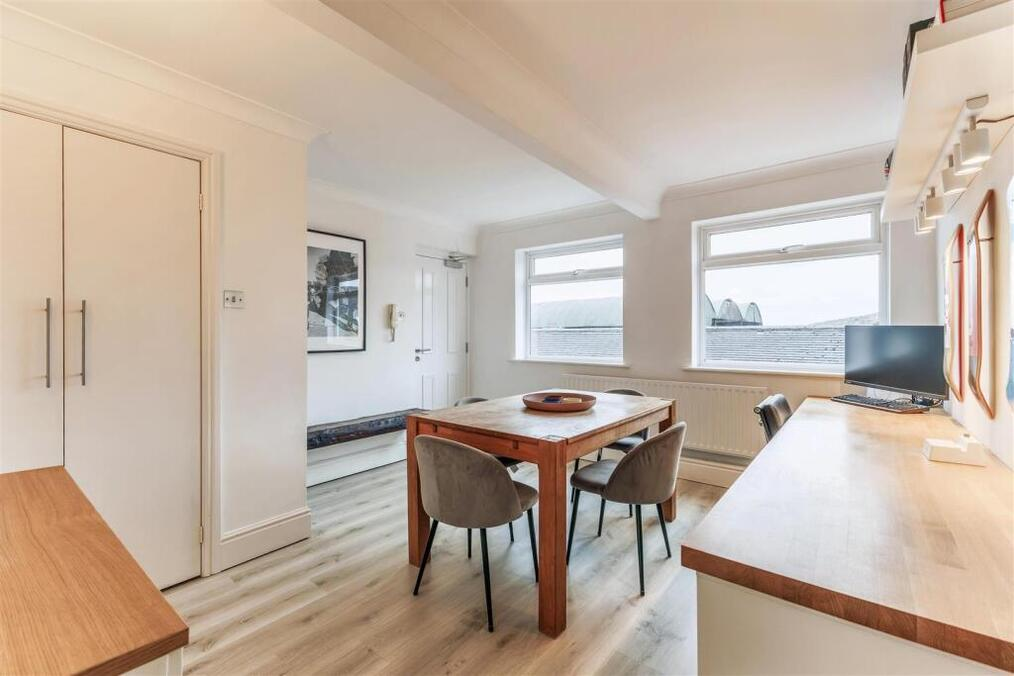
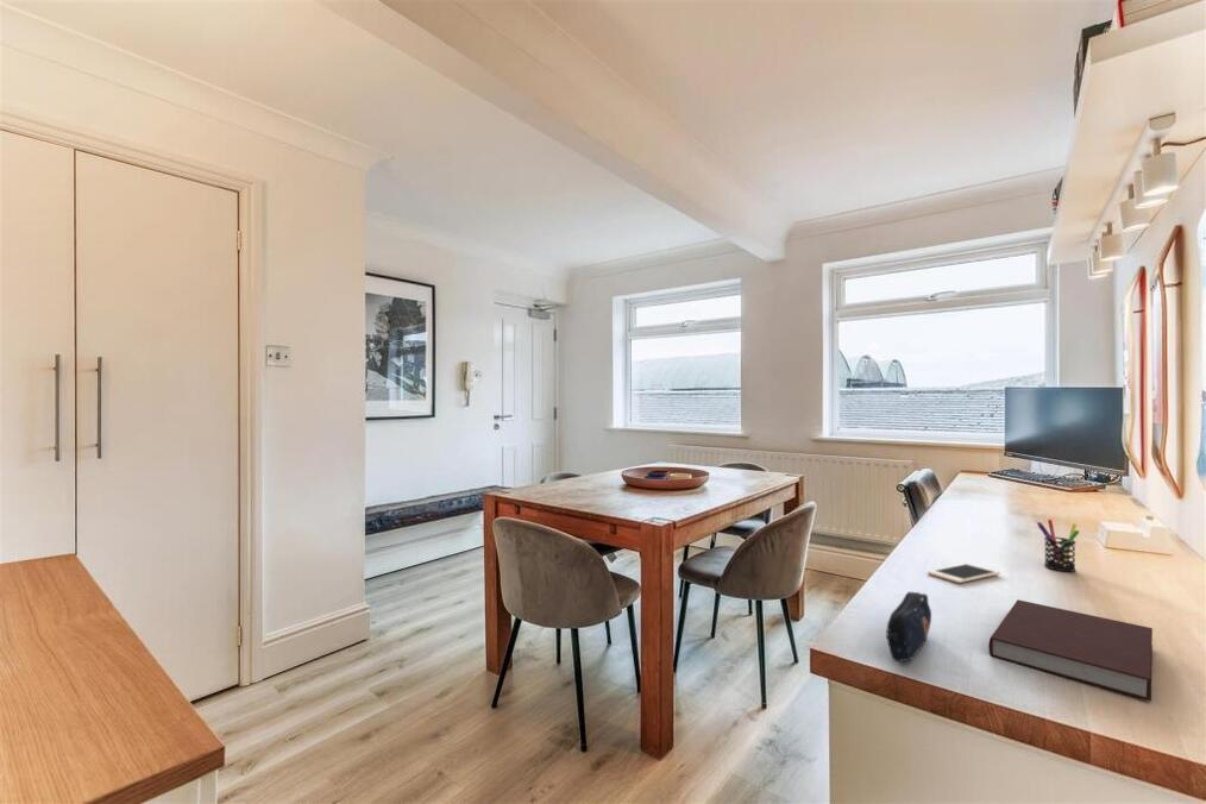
+ notebook (1072, 641)
+ cell phone (963, 572)
+ pencil case (910, 624)
+ pen holder (1061, 544)
